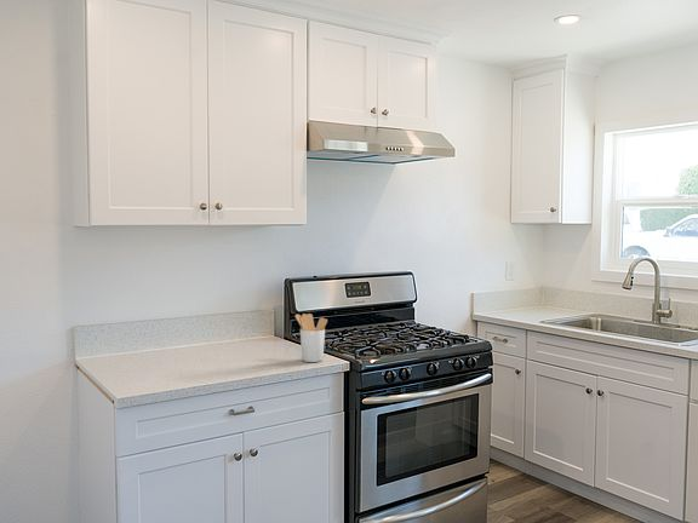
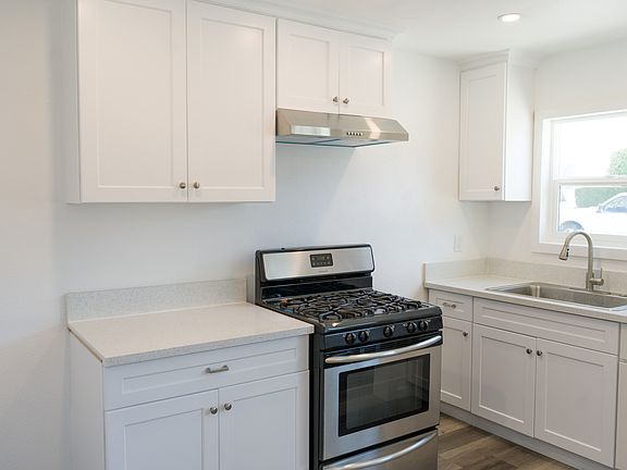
- utensil holder (309, 335)
